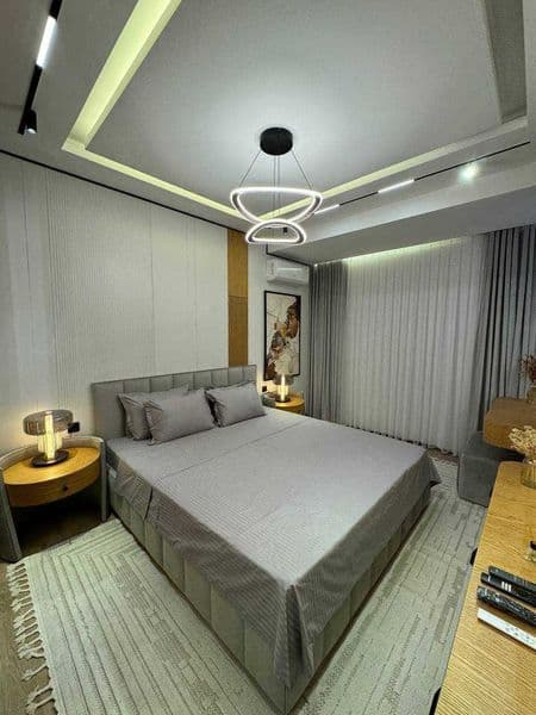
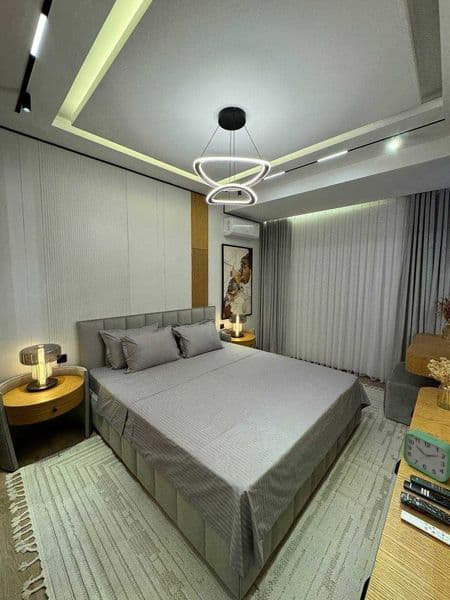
+ alarm clock (427, 453)
